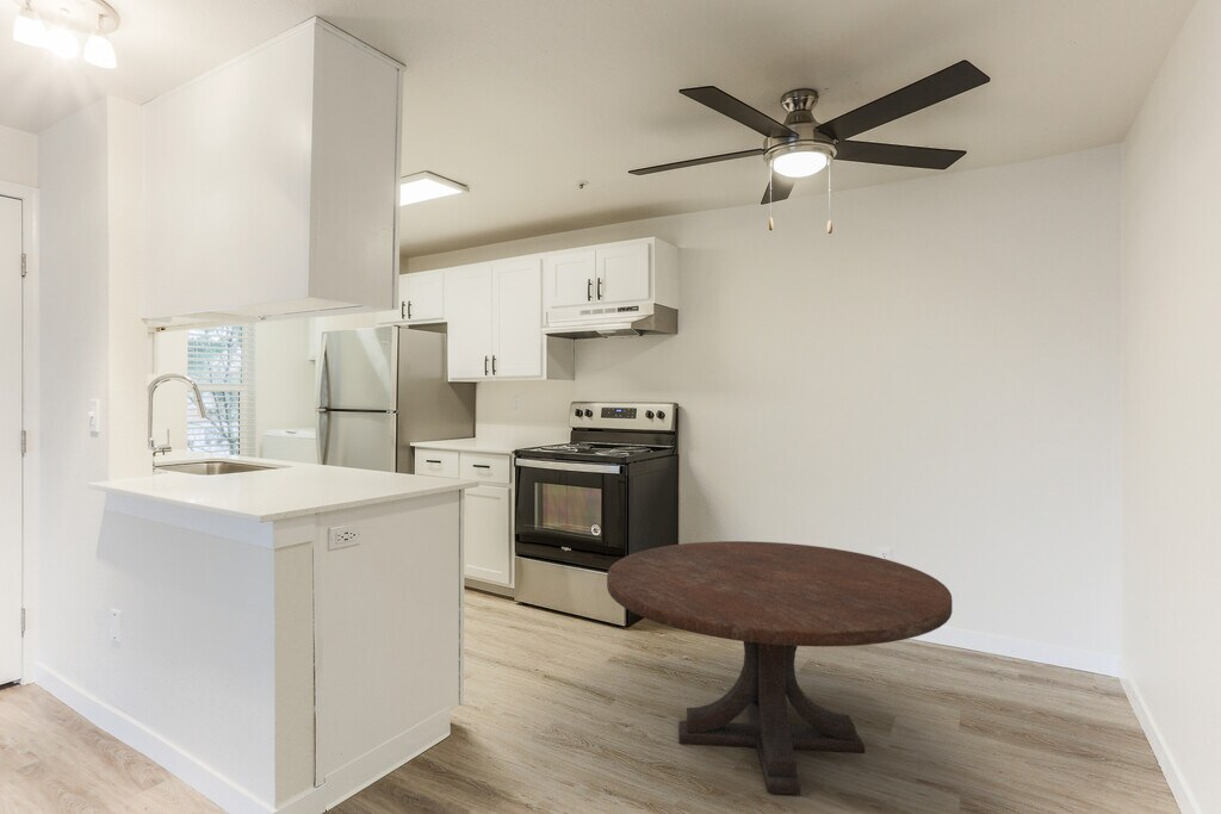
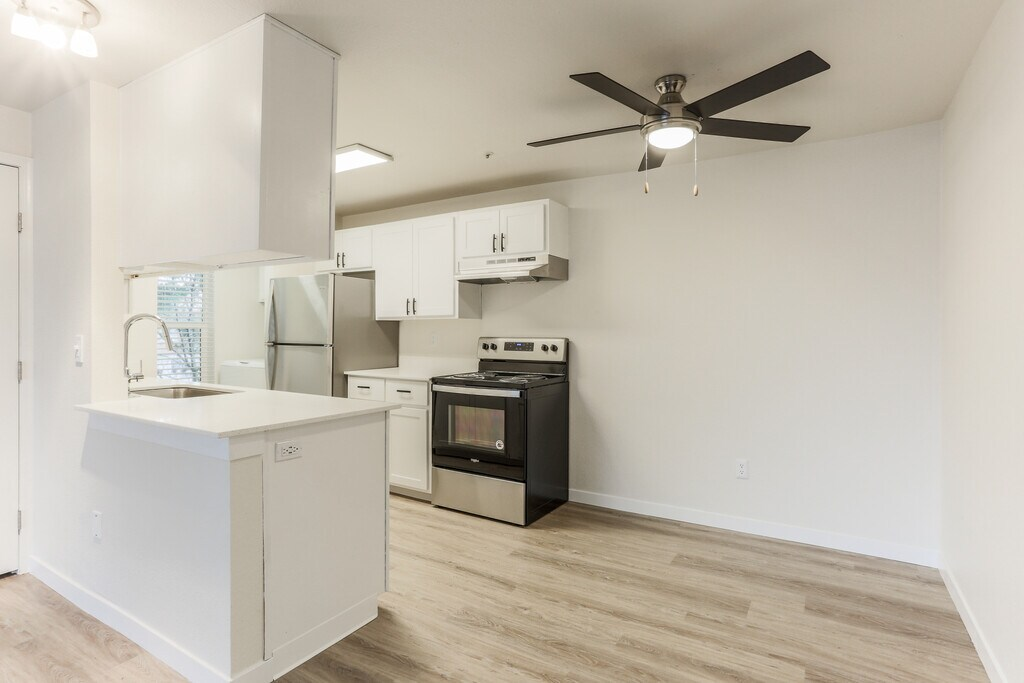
- round table (768, 657)
